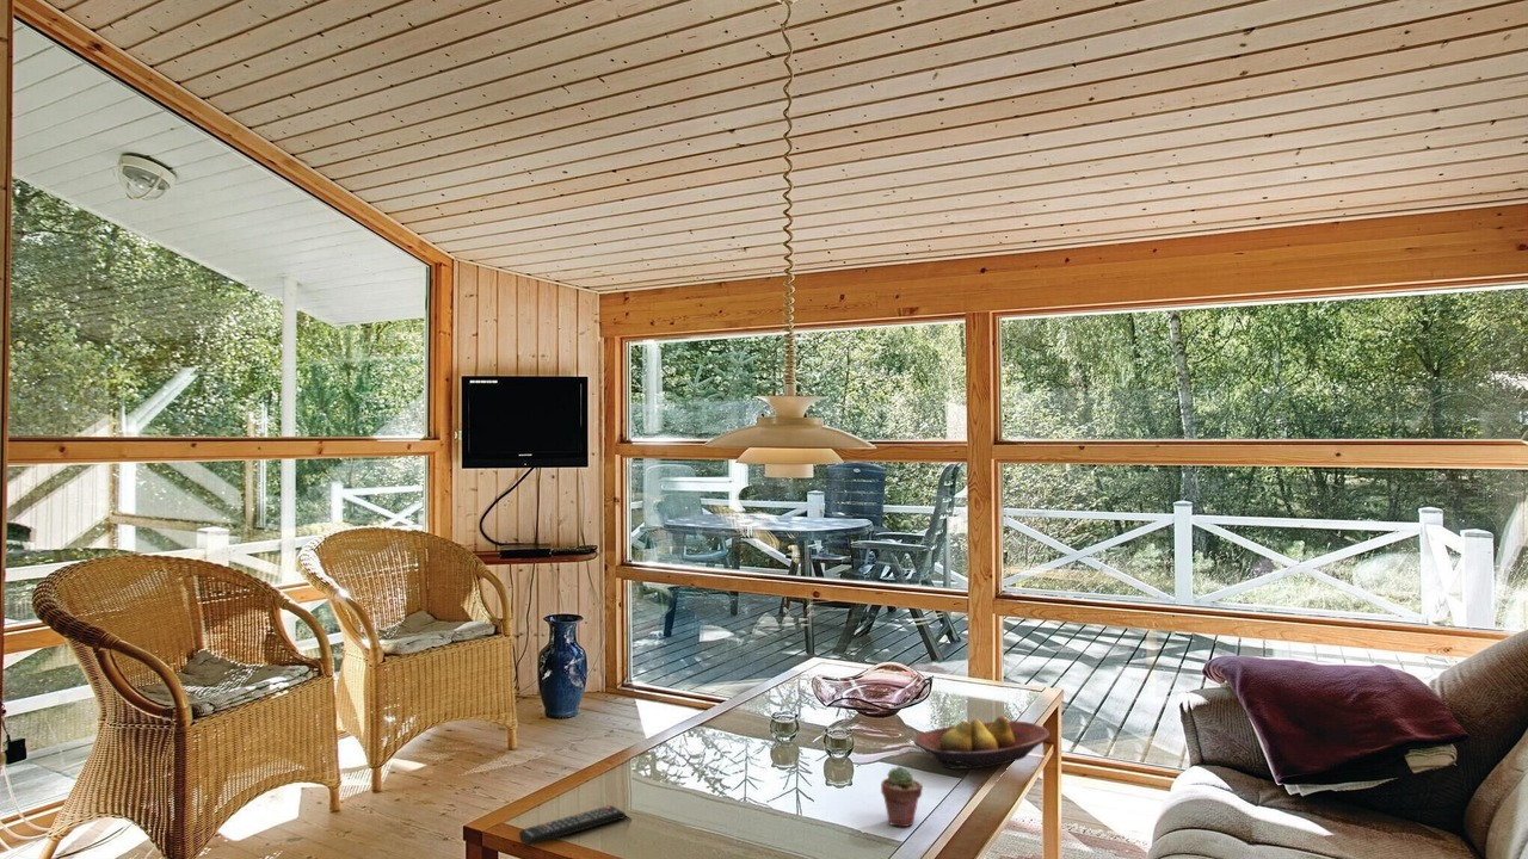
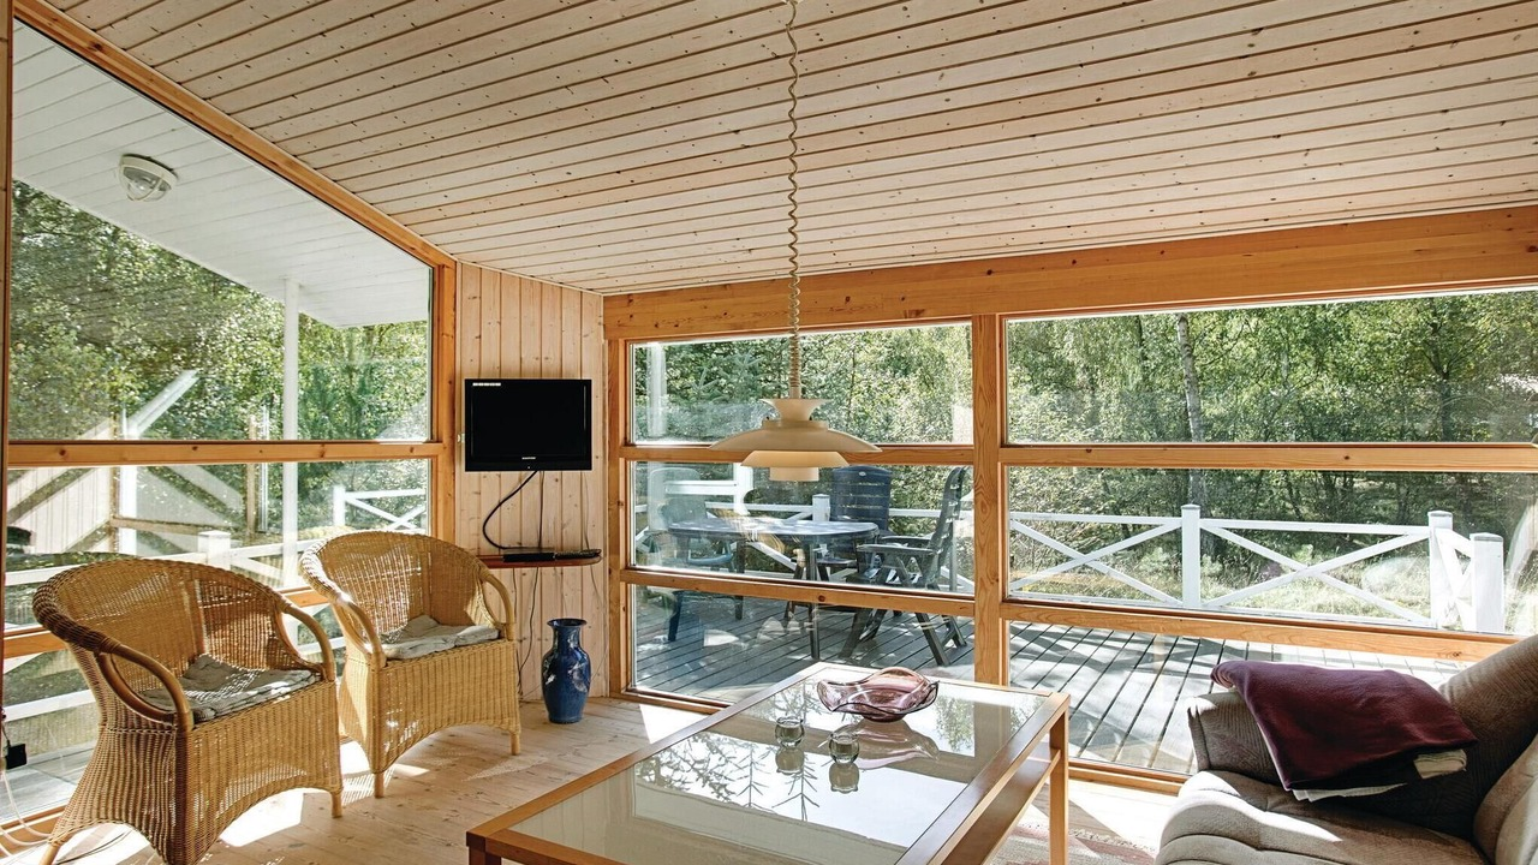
- fruit bowl (982, 737)
- potted succulent (901, 793)
- remote control (573, 824)
